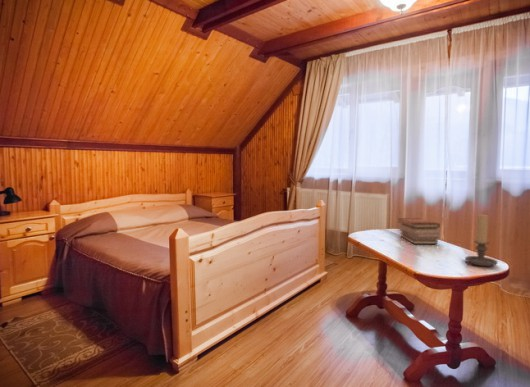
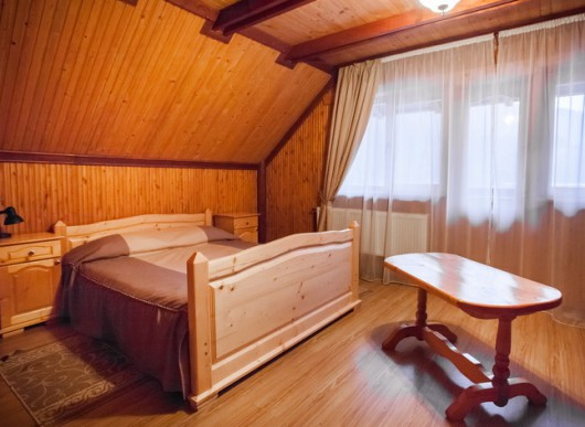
- book stack (417, 230)
- candle holder (479, 239)
